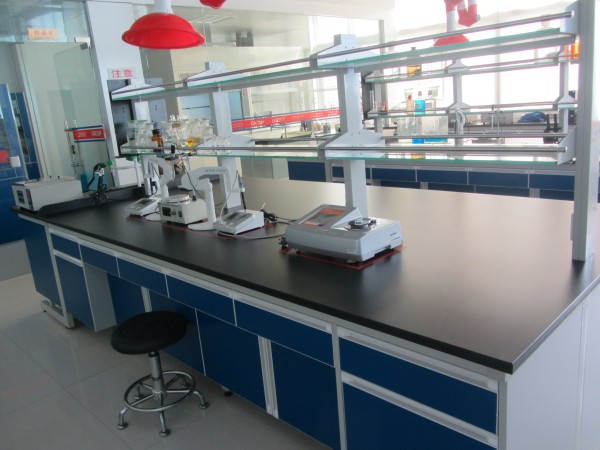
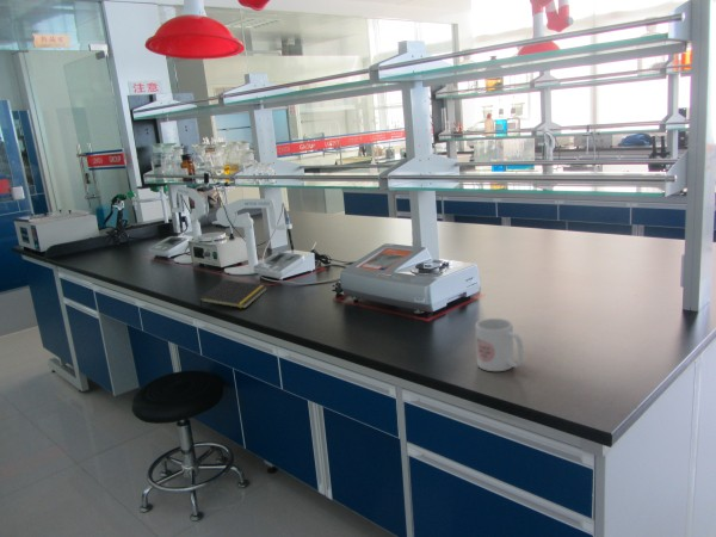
+ mug (500, 346)
+ notepad (234, 292)
